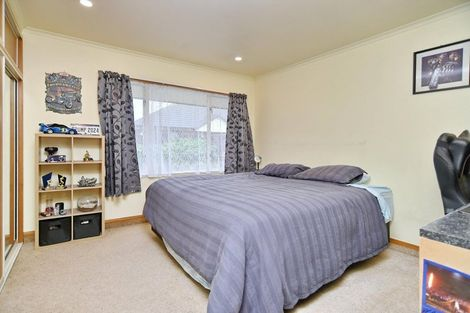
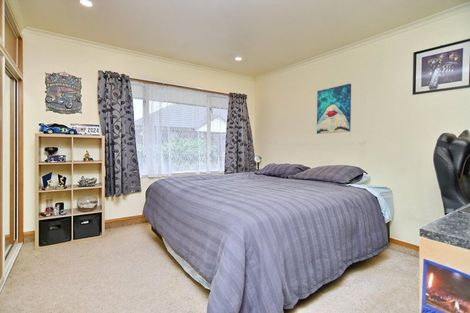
+ wall art (332, 110)
